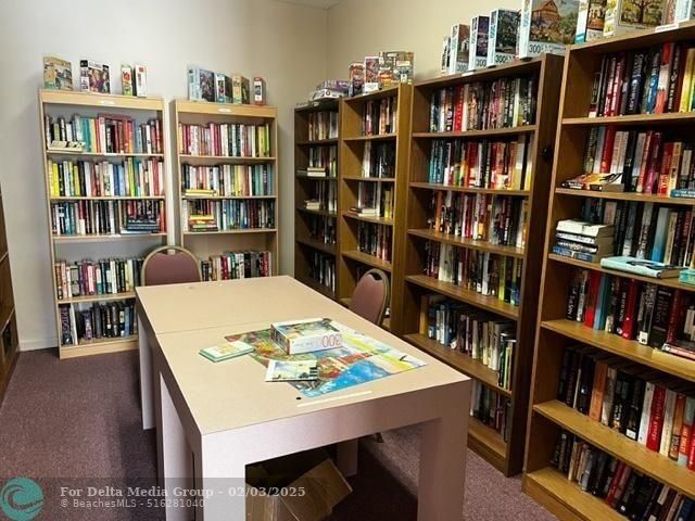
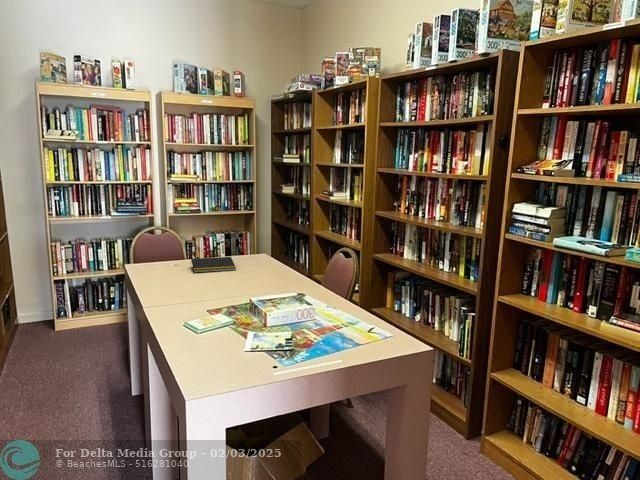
+ notepad (213, 264)
